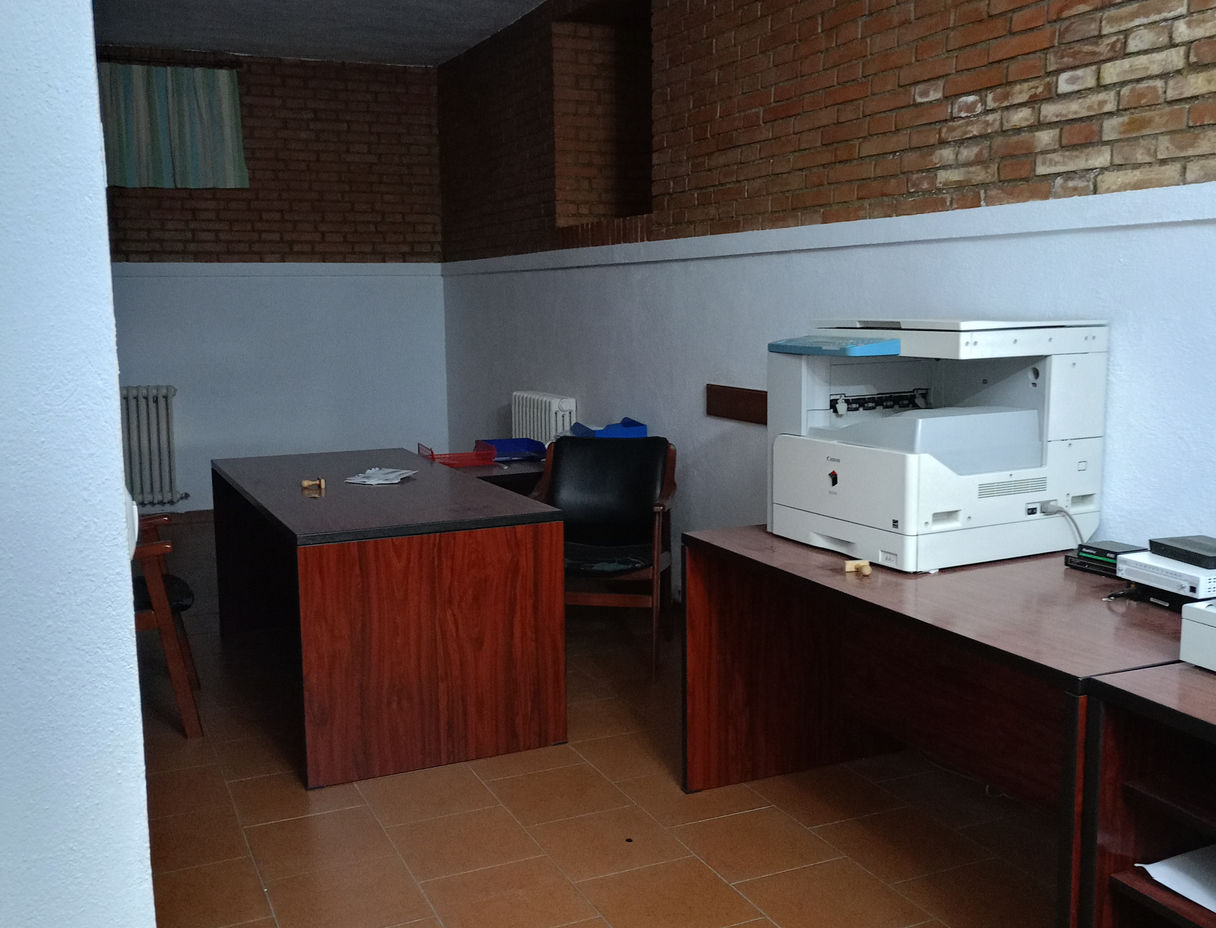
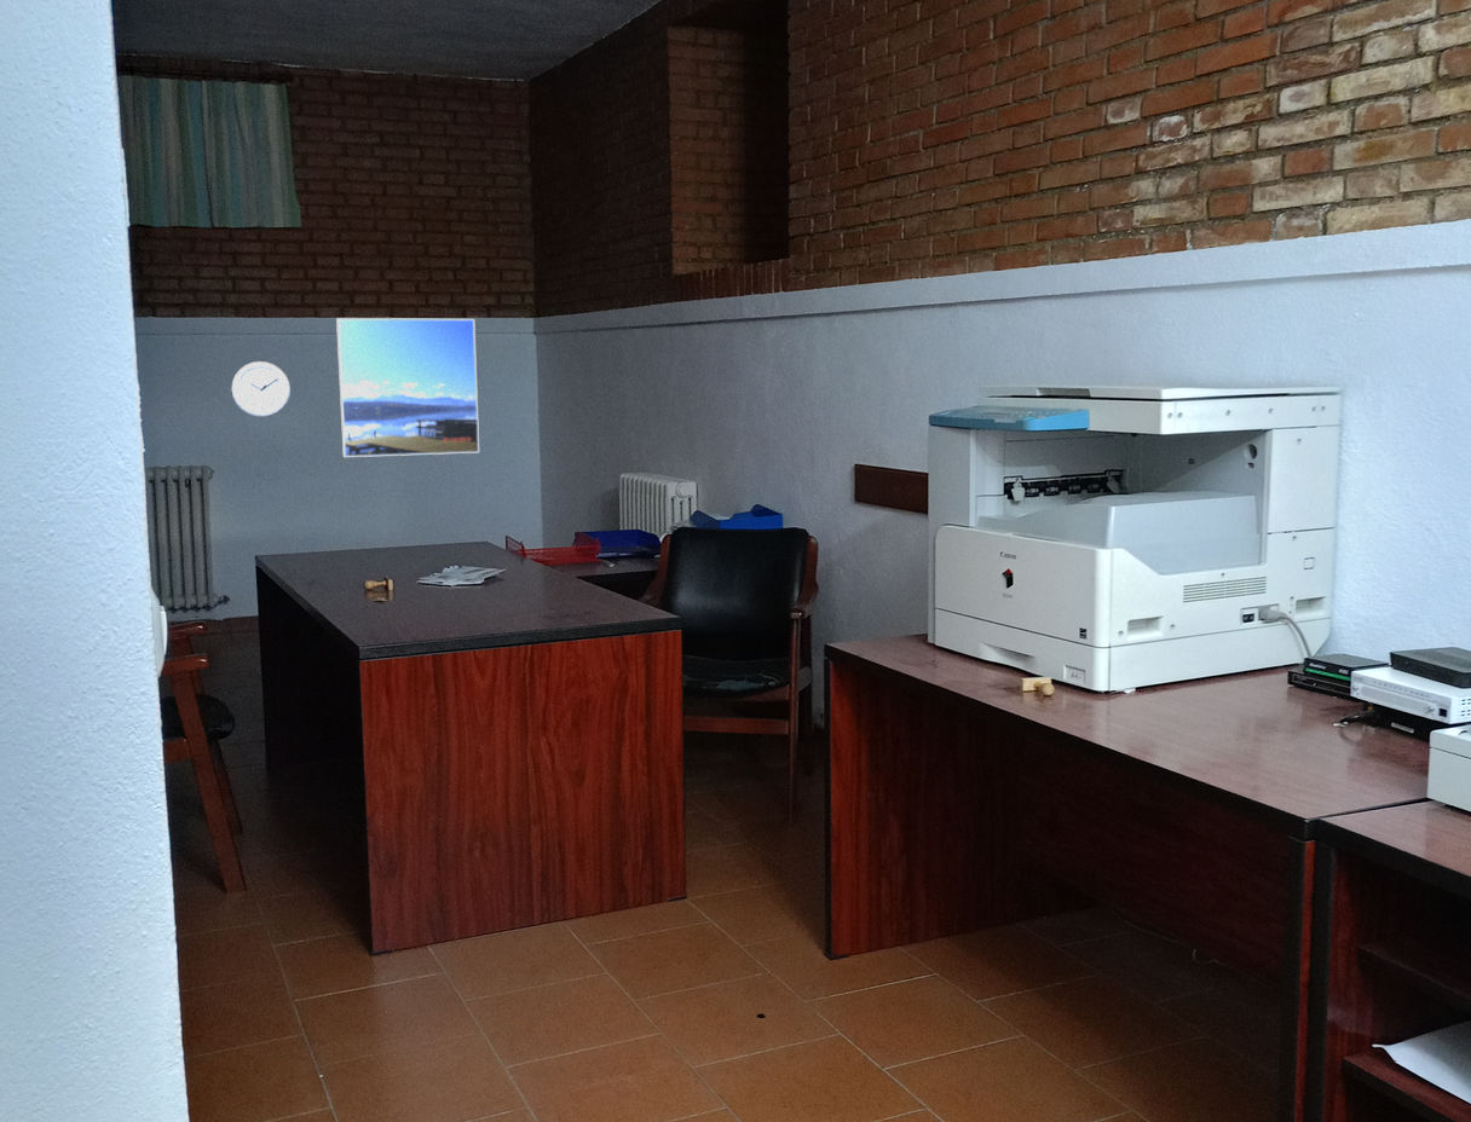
+ wall clock (261, 389)
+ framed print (409, 387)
